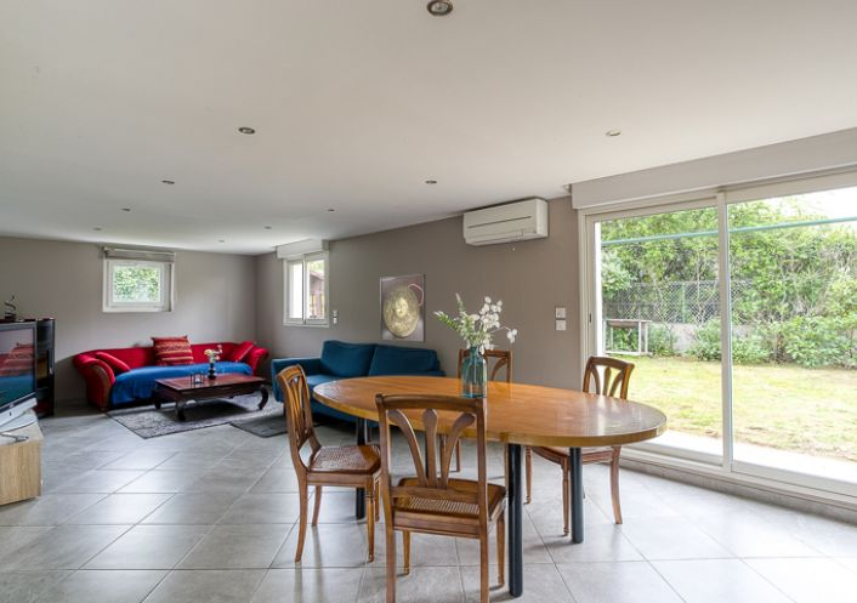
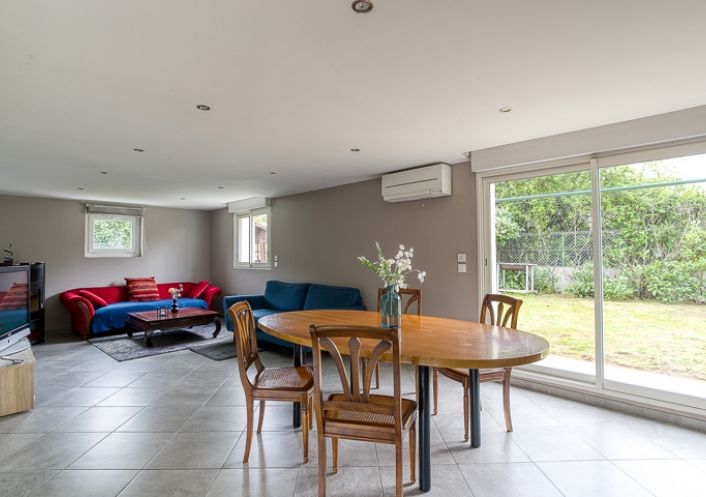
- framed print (402, 308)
